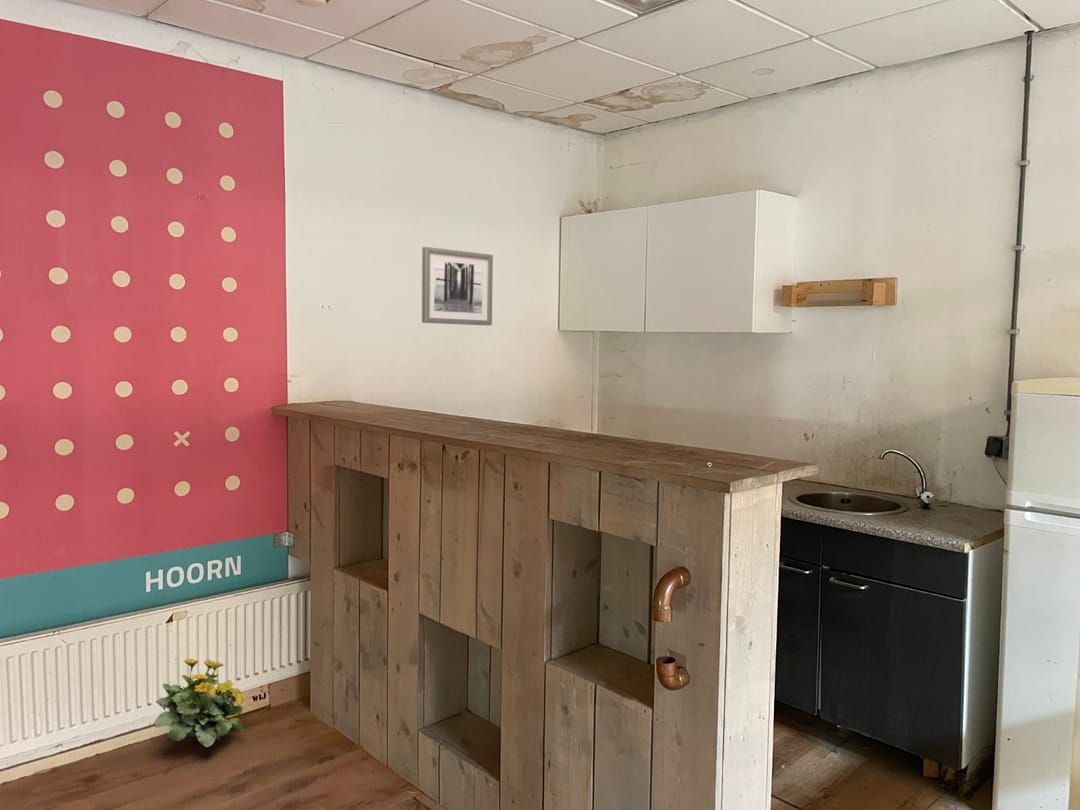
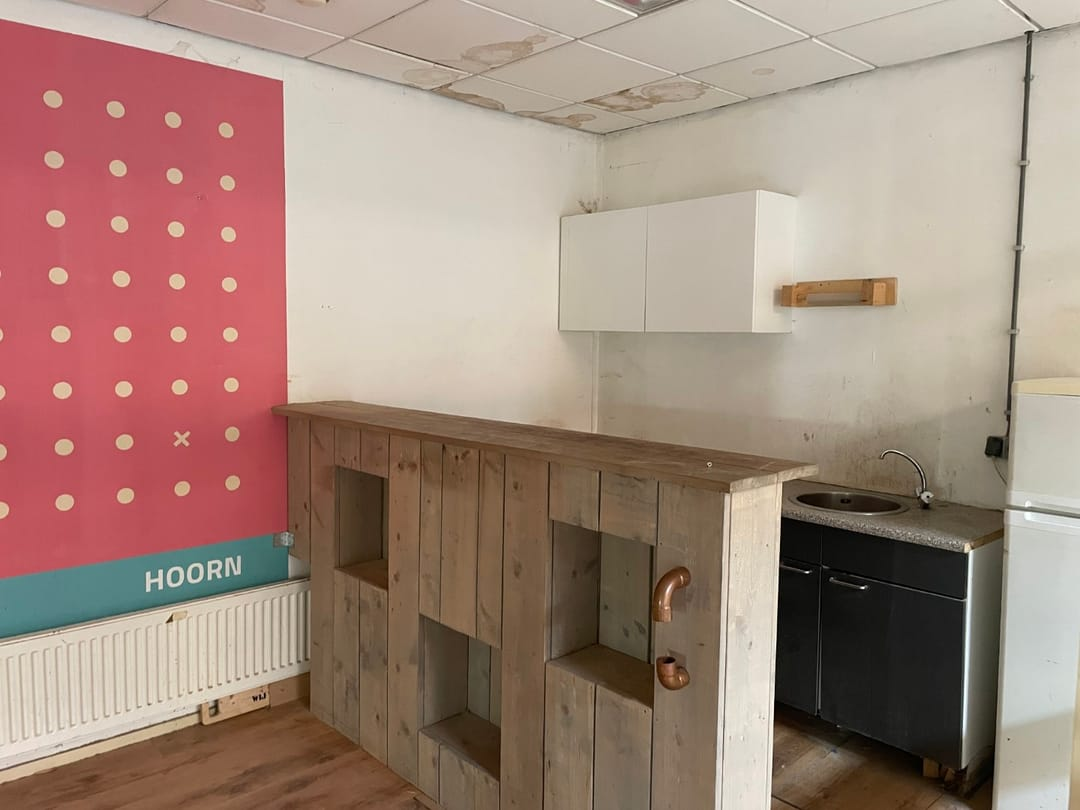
- wall art (458, 287)
- flowering plant (196, 703)
